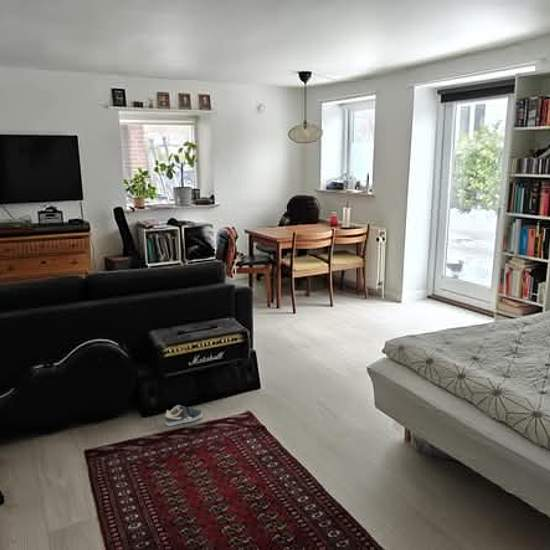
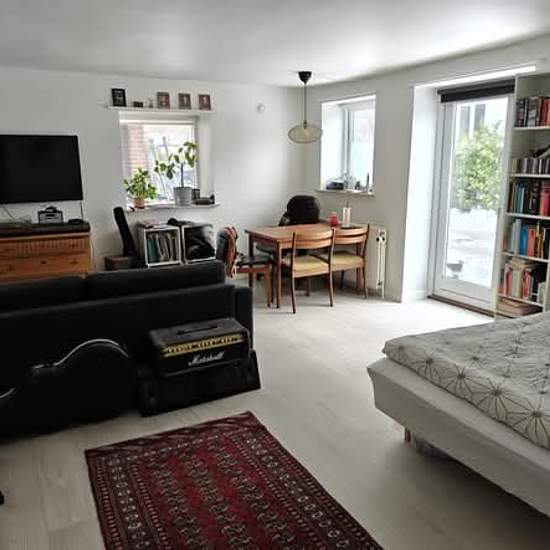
- sneaker (184, 413)
